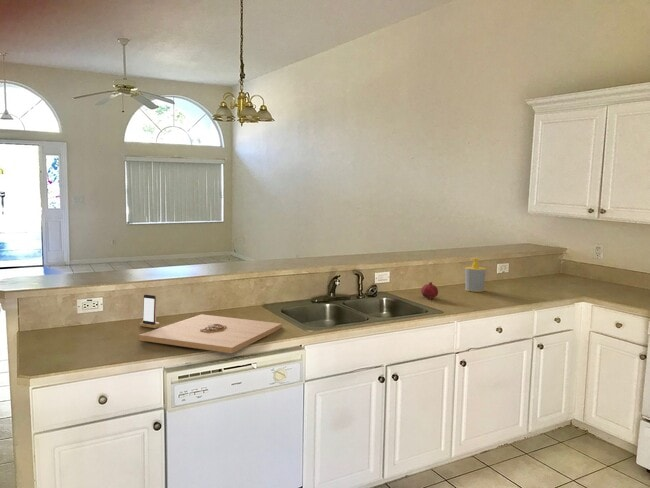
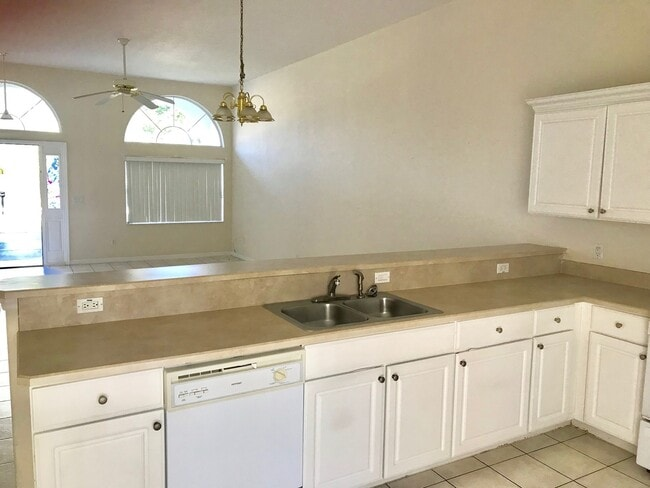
- smartphone (149, 310)
- fruit (429, 289)
- platter (214, 329)
- soap bottle (475, 274)
